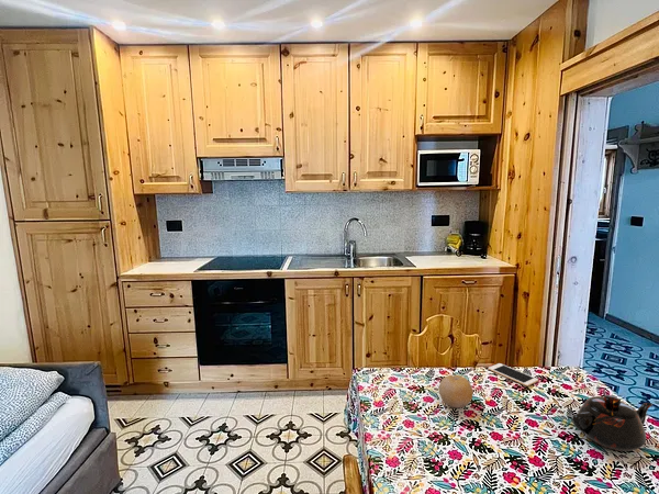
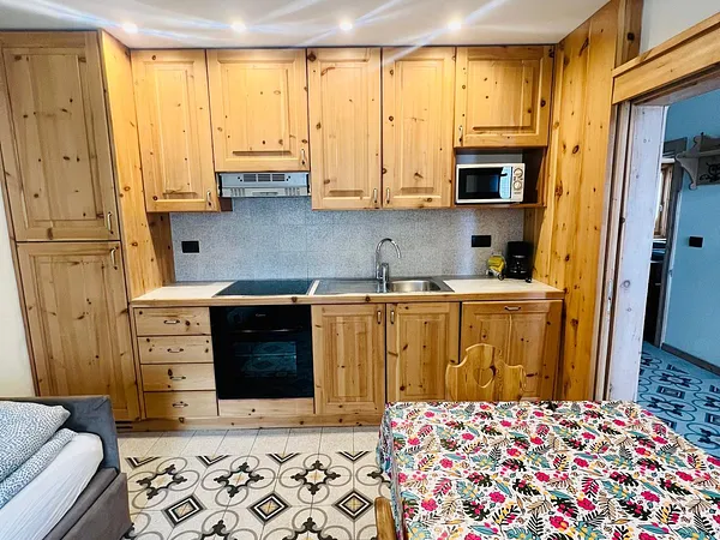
- fruit (455, 391)
- cell phone (512, 373)
- teapot (613, 417)
